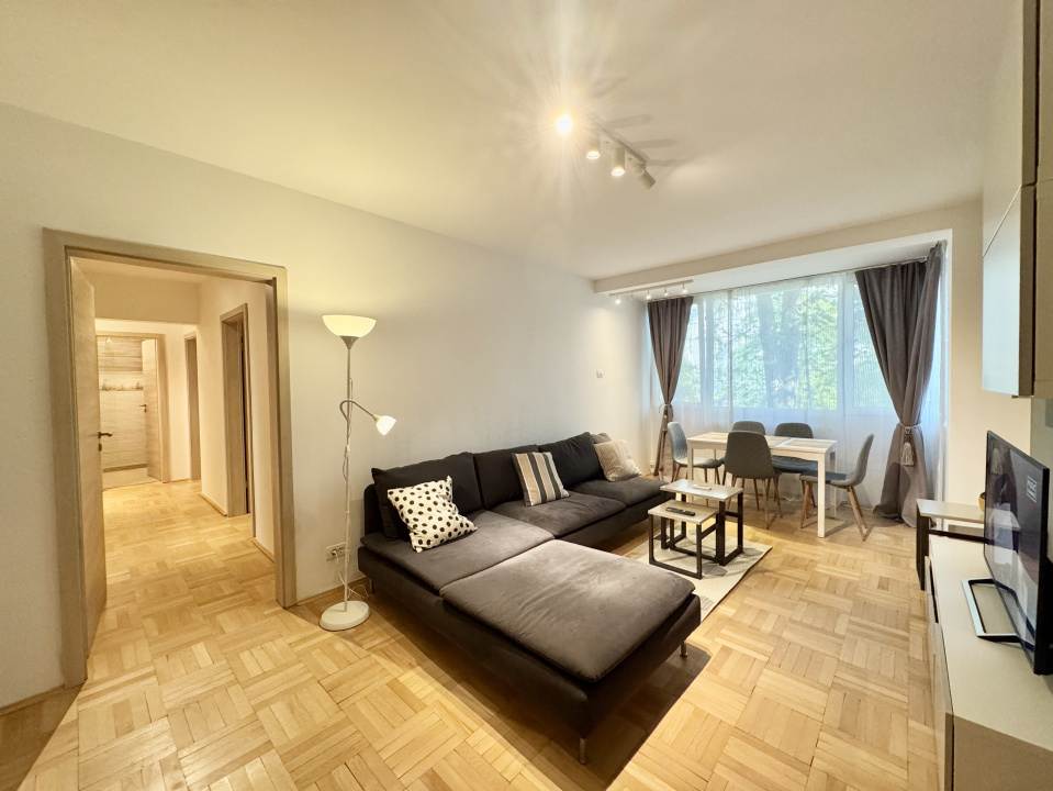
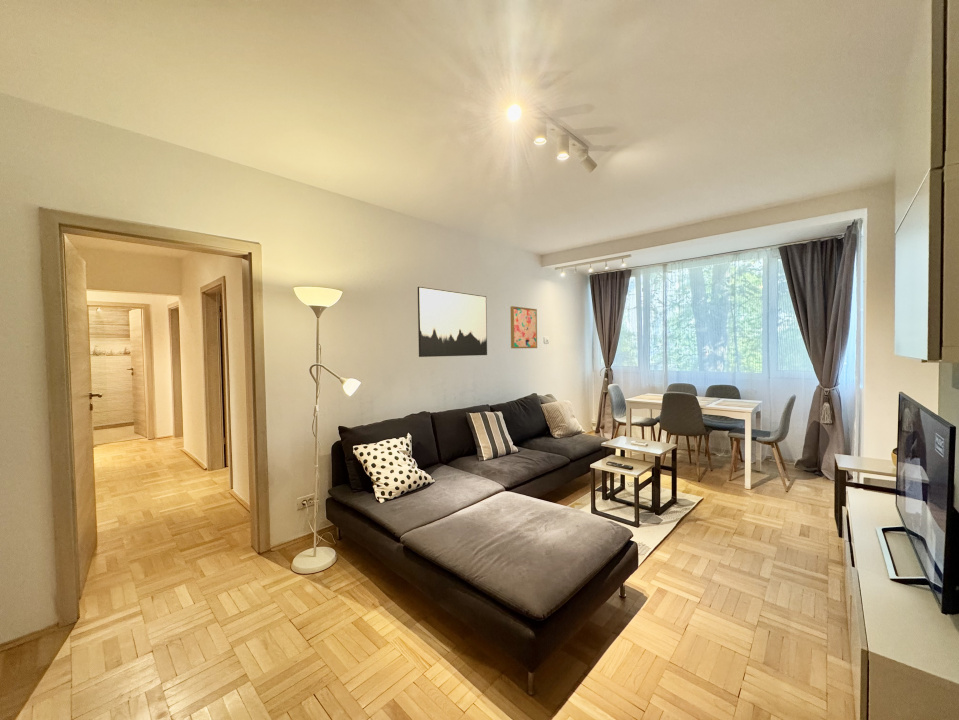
+ wall art (524, 328)
+ wall art (455, 324)
